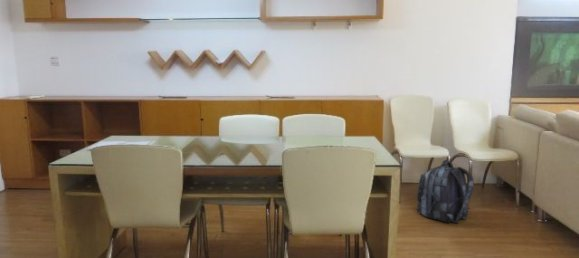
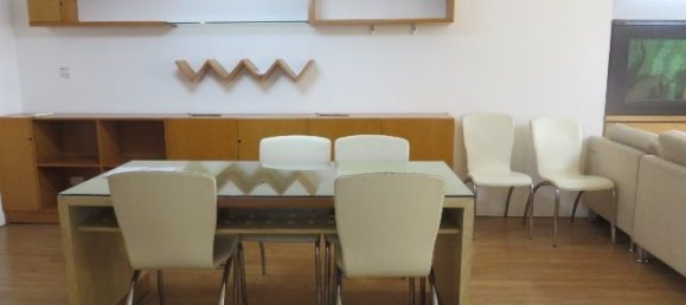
- backpack (444, 187)
